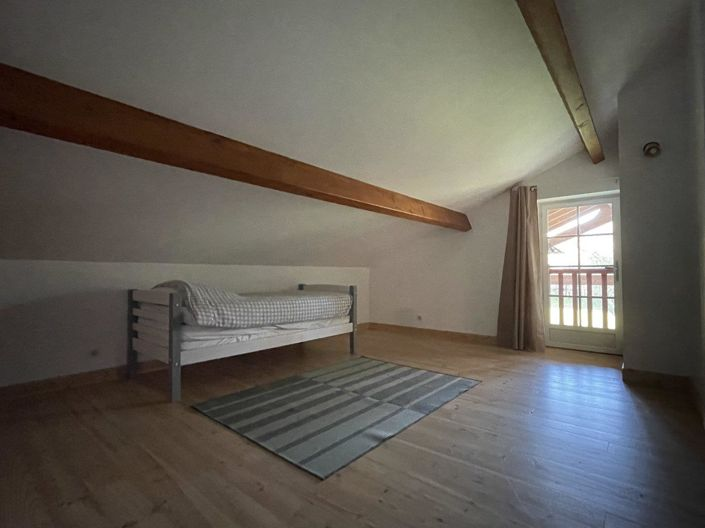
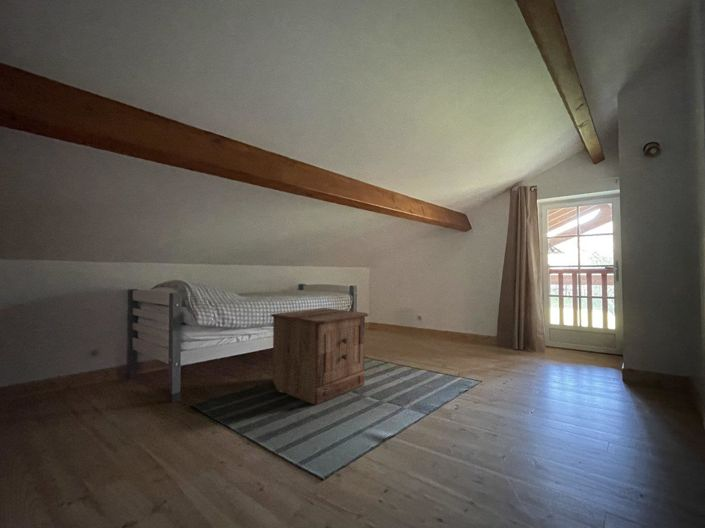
+ nightstand (321, 350)
